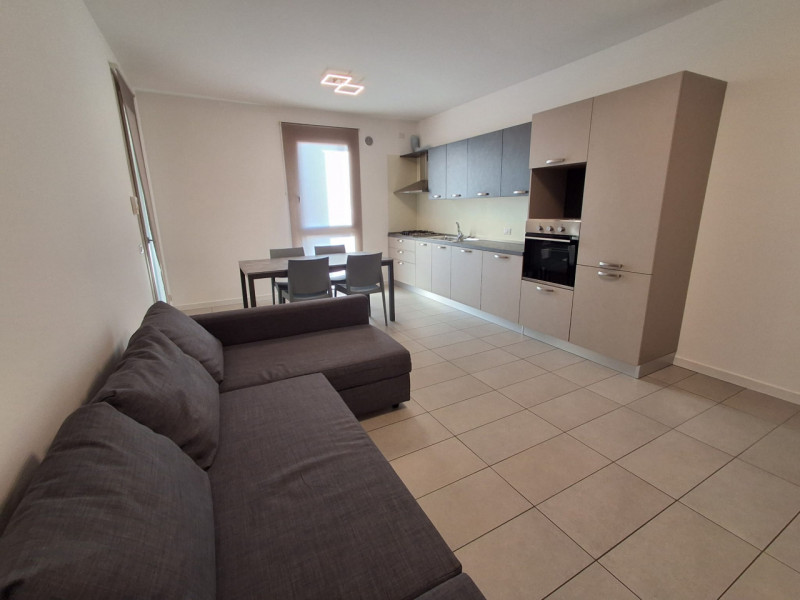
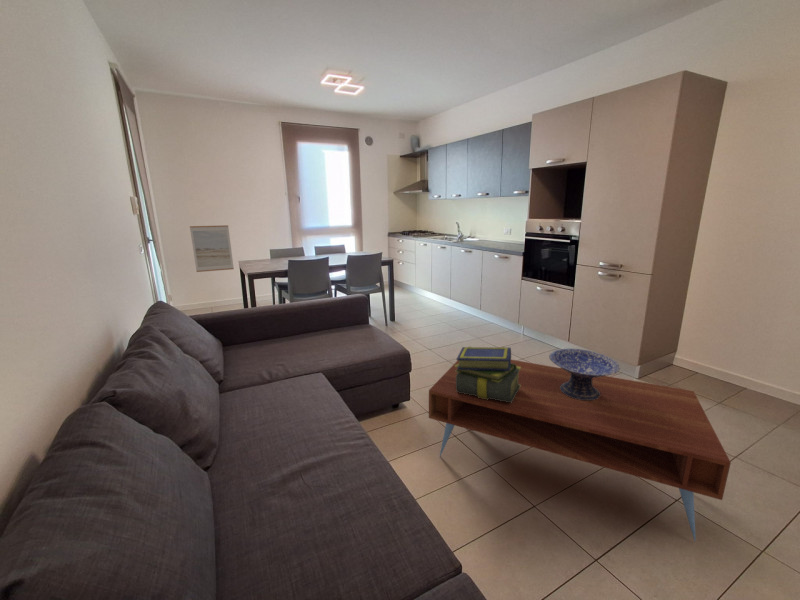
+ wall art (212, 248)
+ coffee table (555, 431)
+ decorative bowl (581, 375)
+ stack of books (486, 370)
